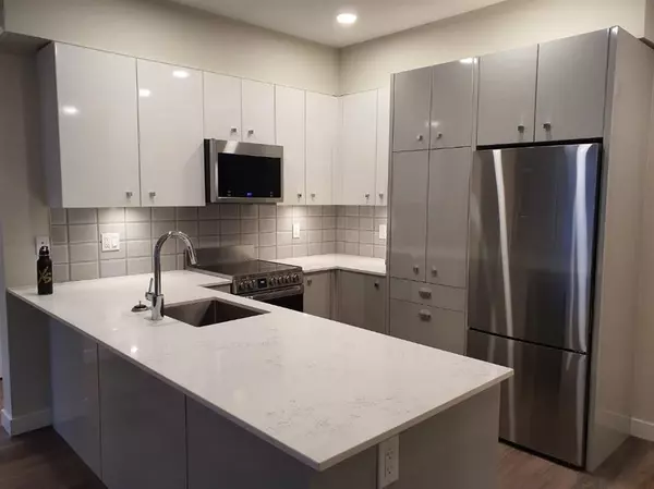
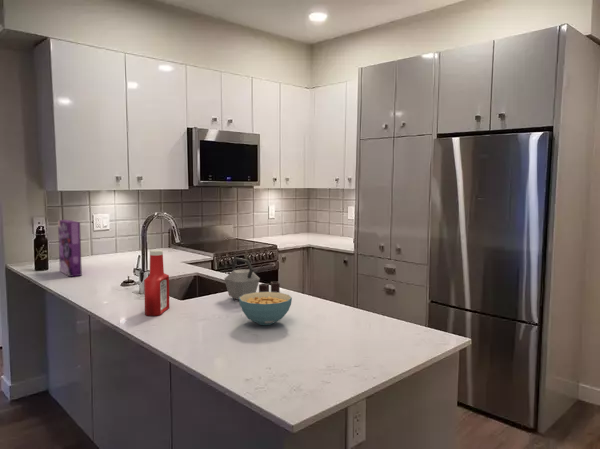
+ kettle (255, 276)
+ cereal box (69, 247)
+ soap bottle (156, 281)
+ cereal bowl (265, 310)
